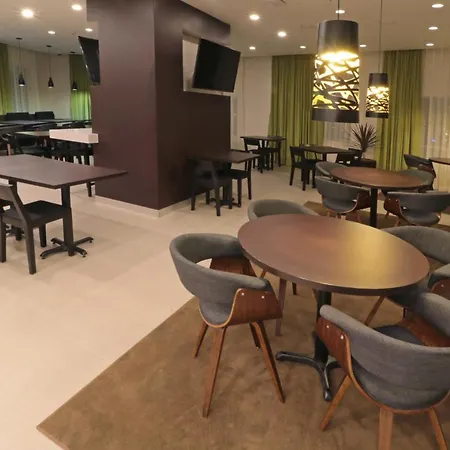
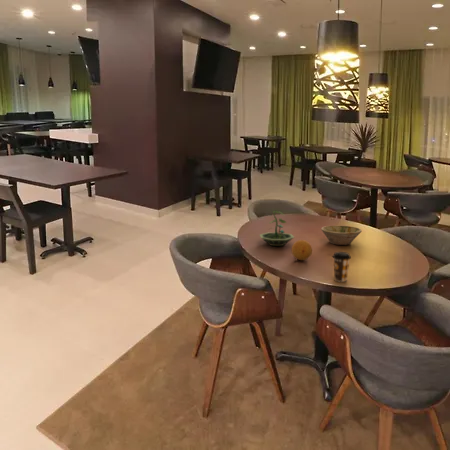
+ terrarium (276, 218)
+ fruit (301, 250)
+ bowl (340, 235)
+ coffee cup (341, 266)
